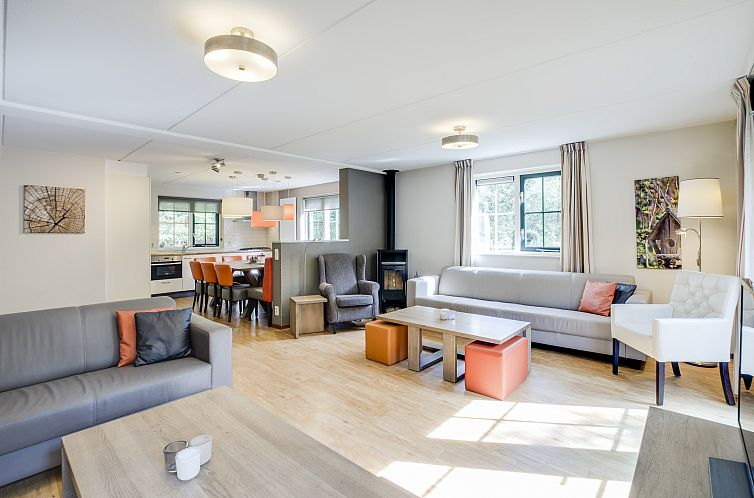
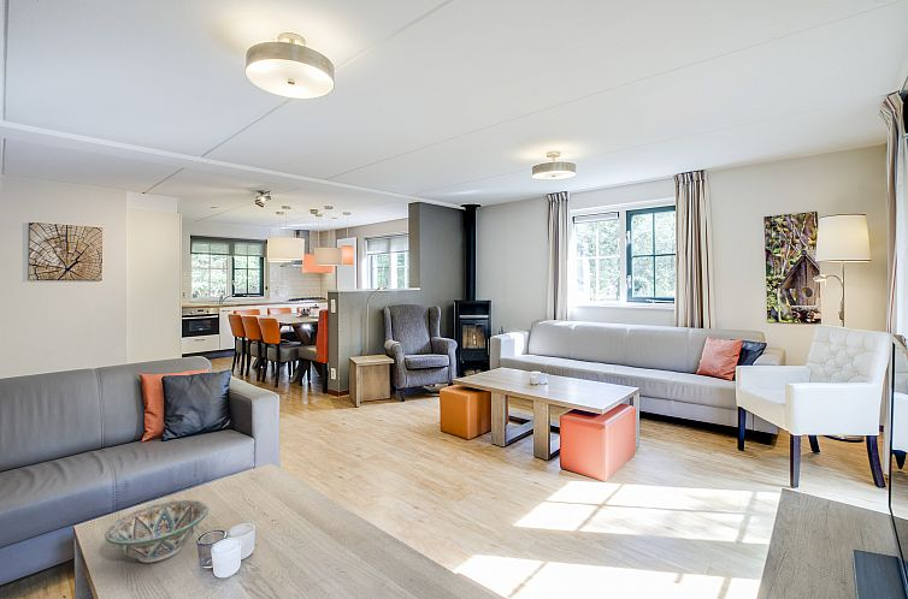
+ decorative bowl (159, 534)
